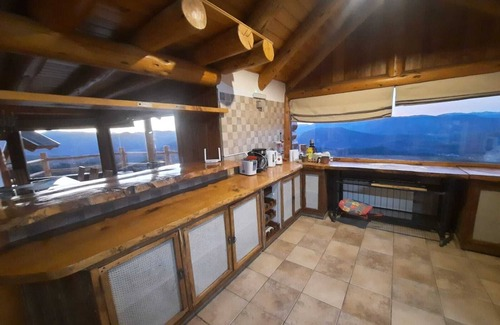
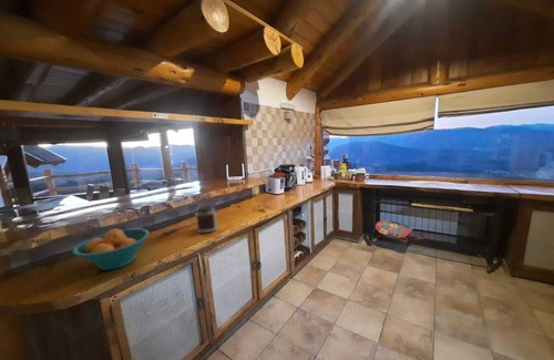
+ jar (206, 217)
+ fruit bowl (114, 246)
